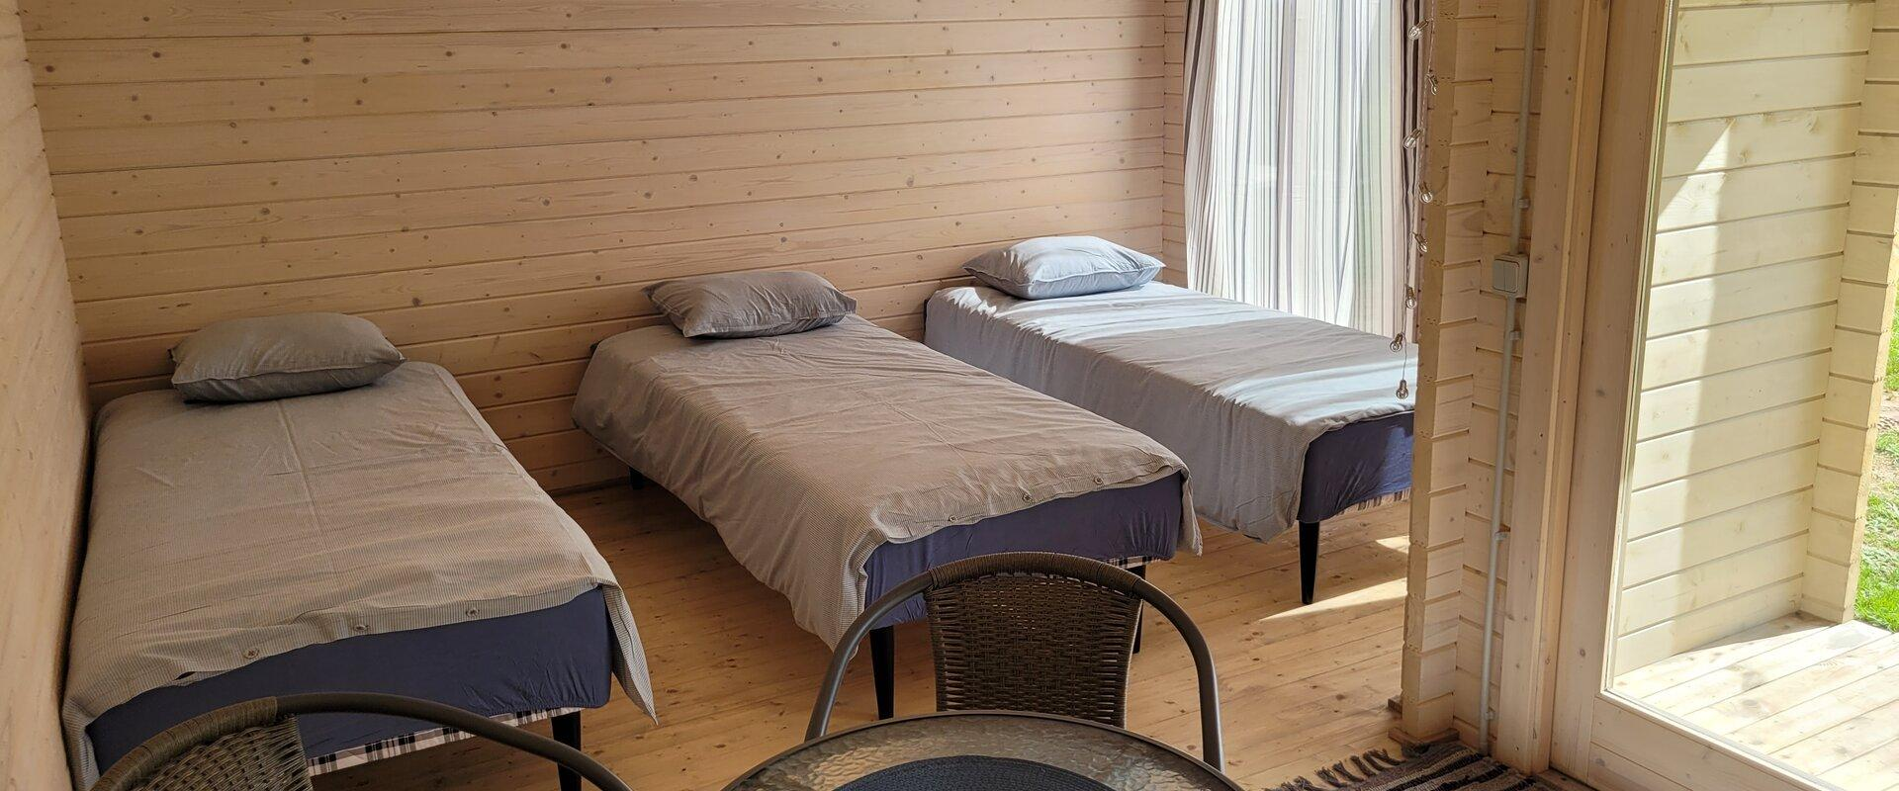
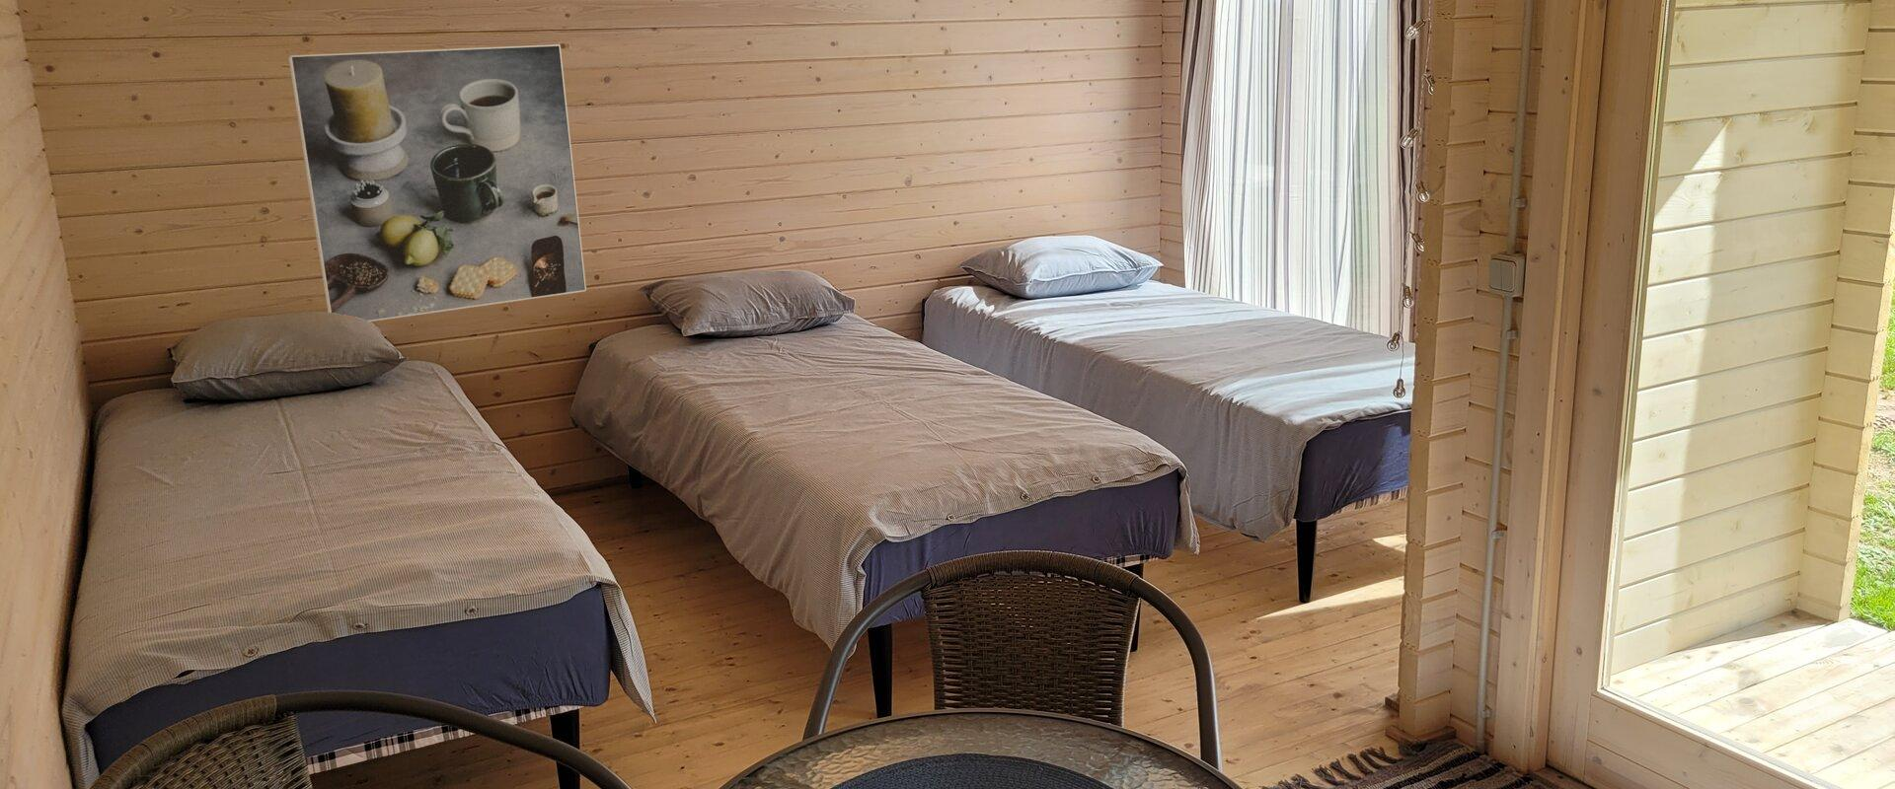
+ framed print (447, 181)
